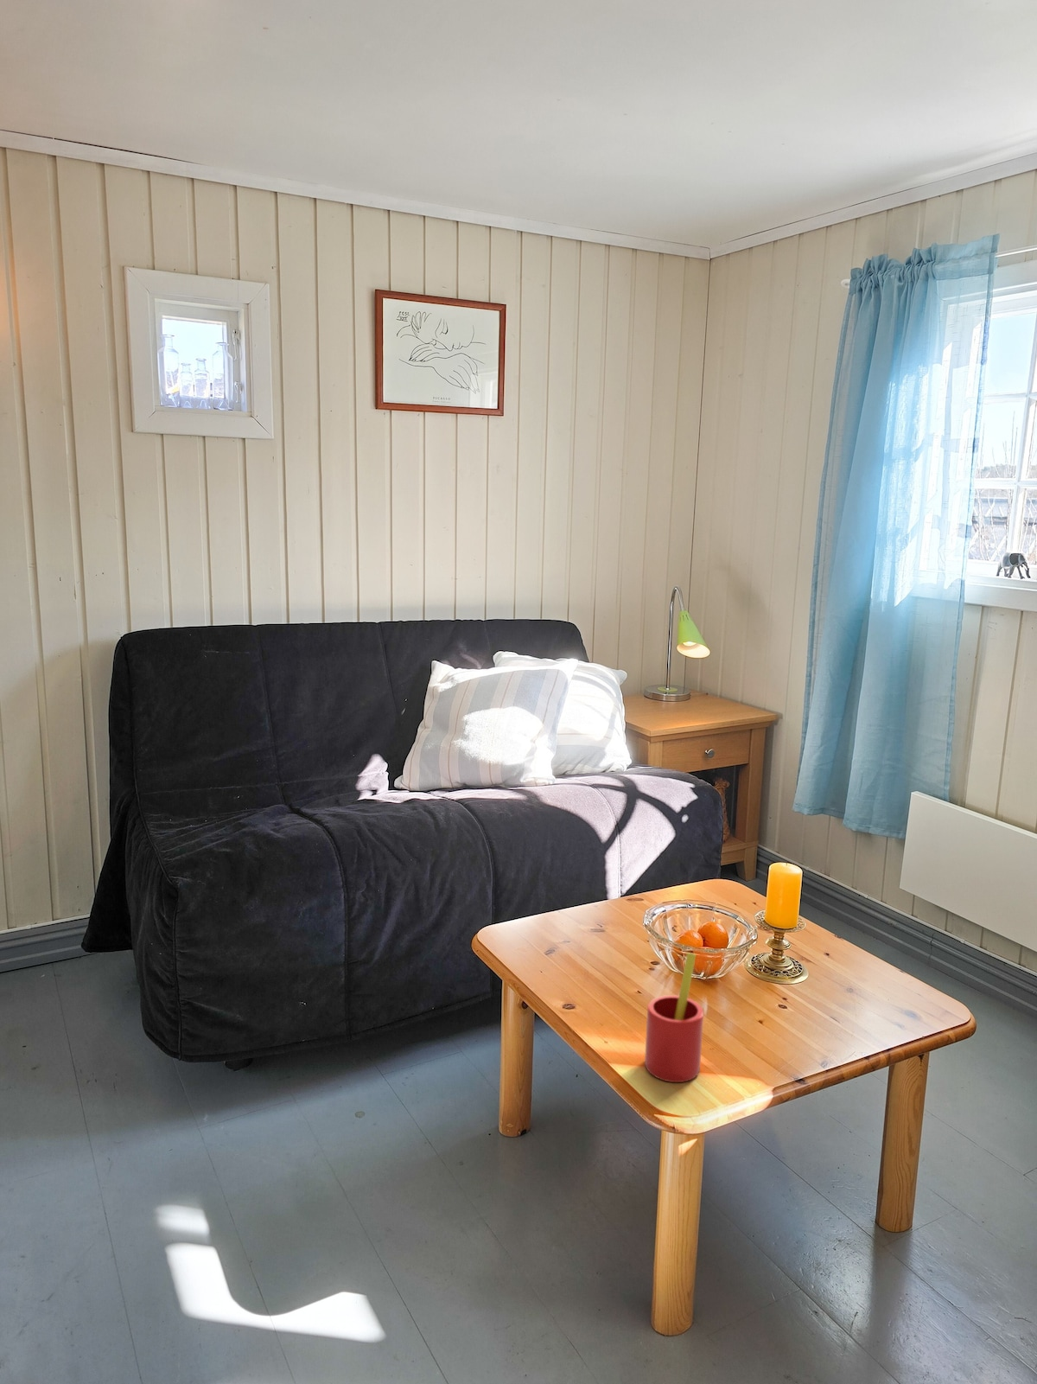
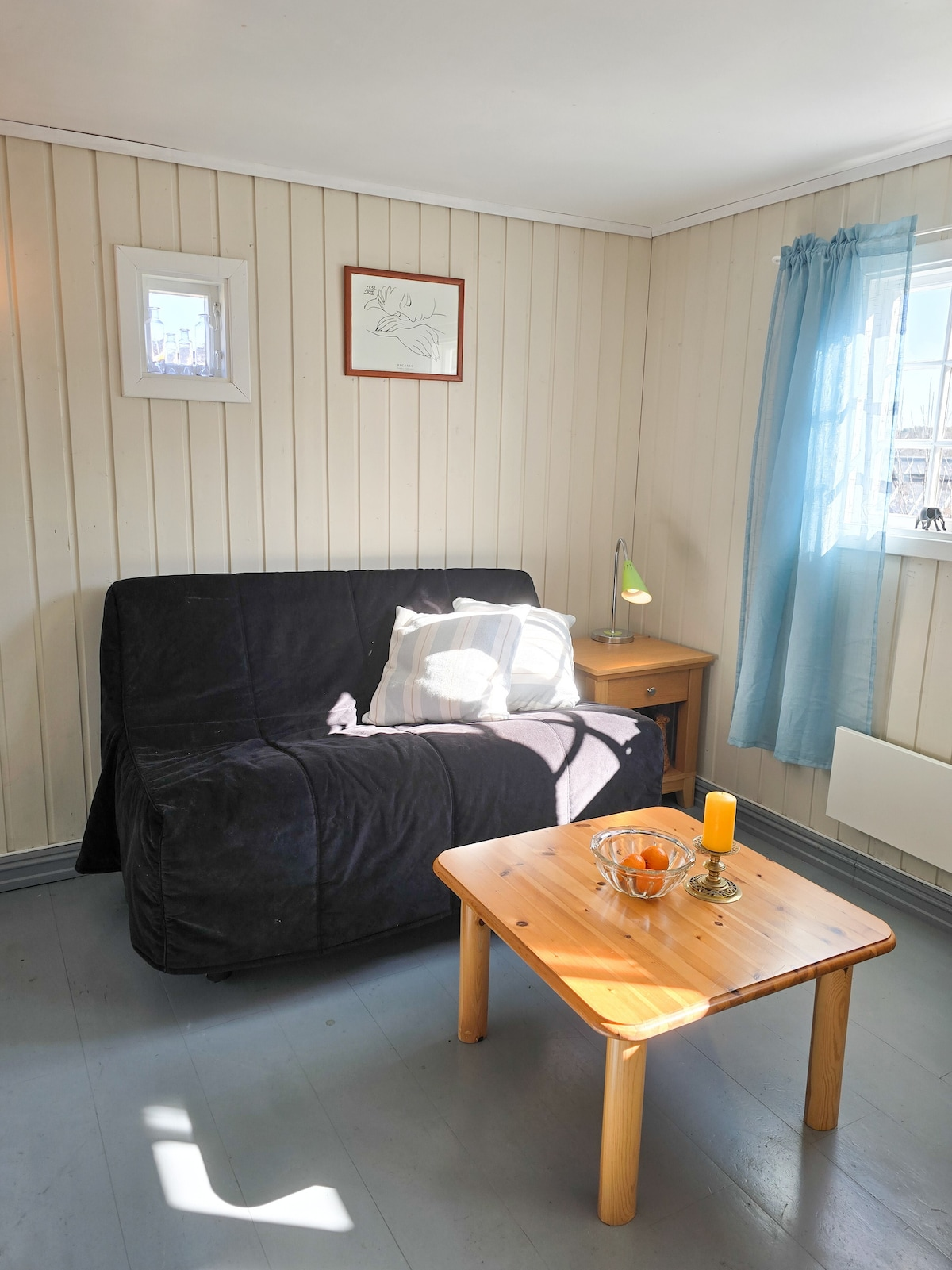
- straw (676, 1013)
